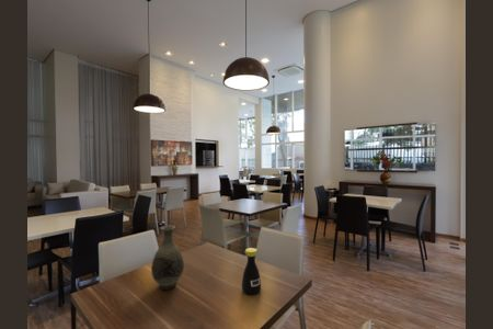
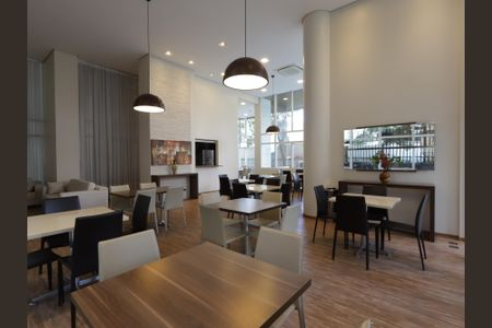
- vase (168, 256)
- bottle (251, 269)
